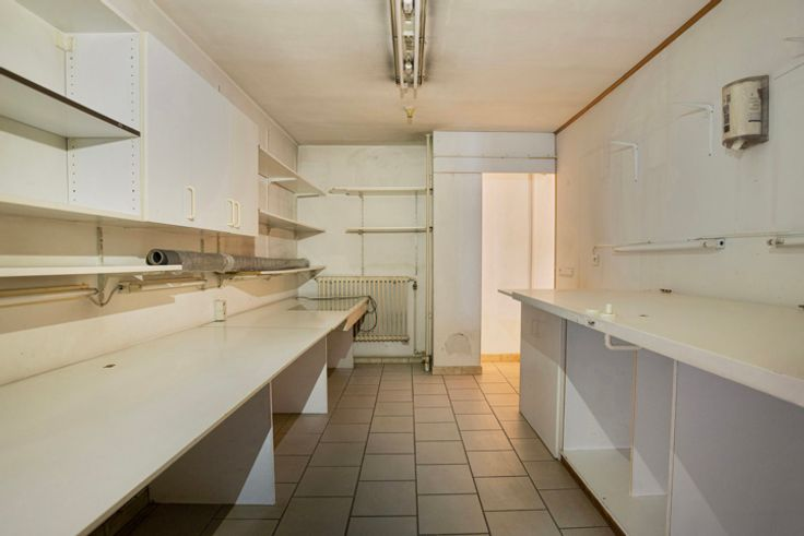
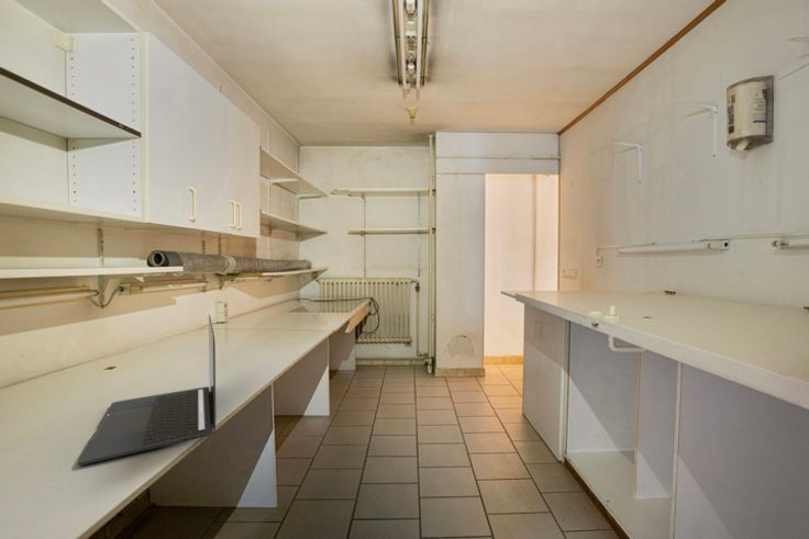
+ laptop (165, 393)
